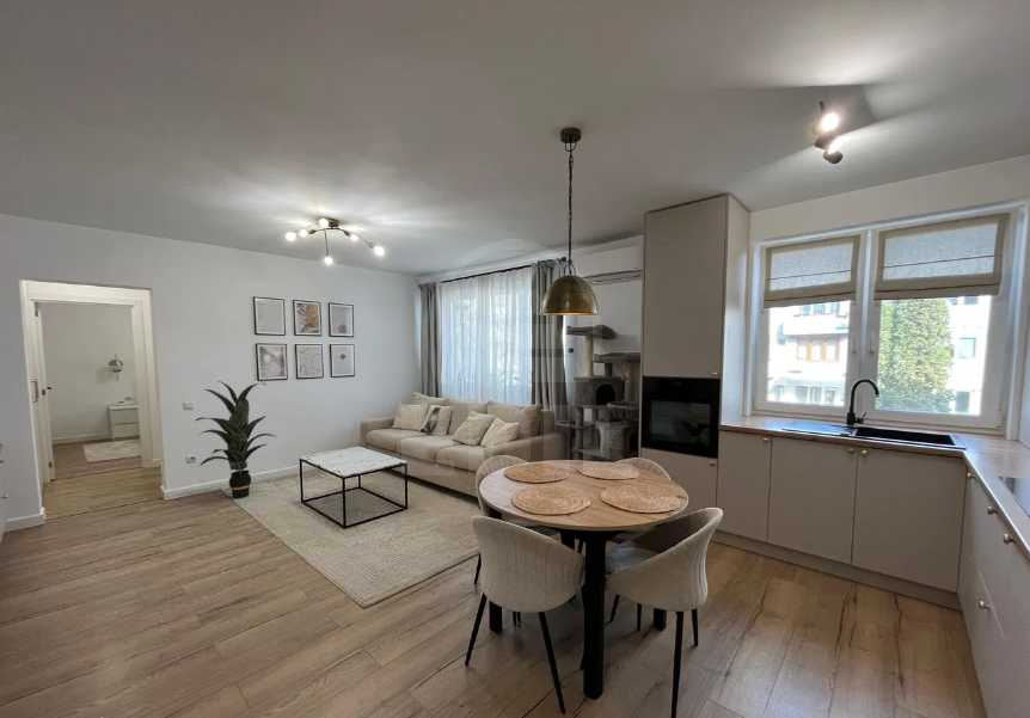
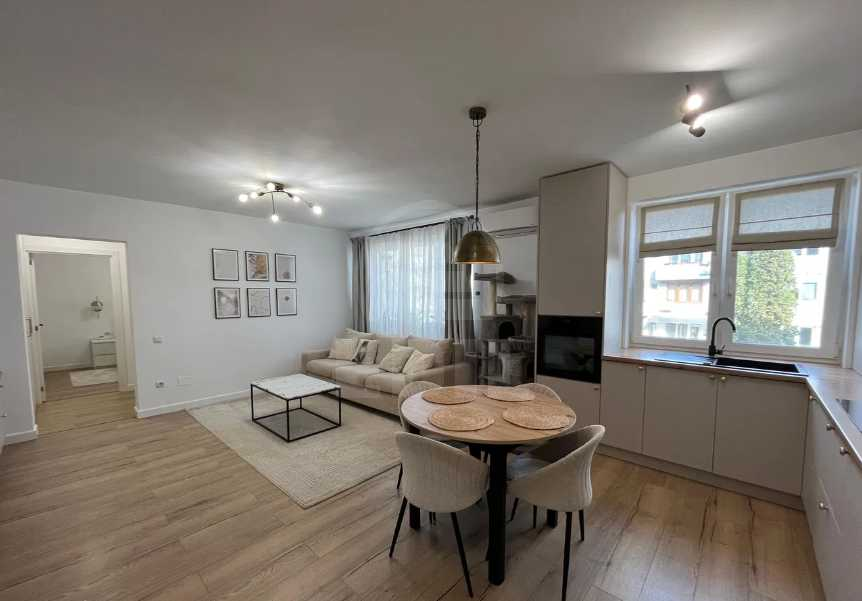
- indoor plant (233, 438)
